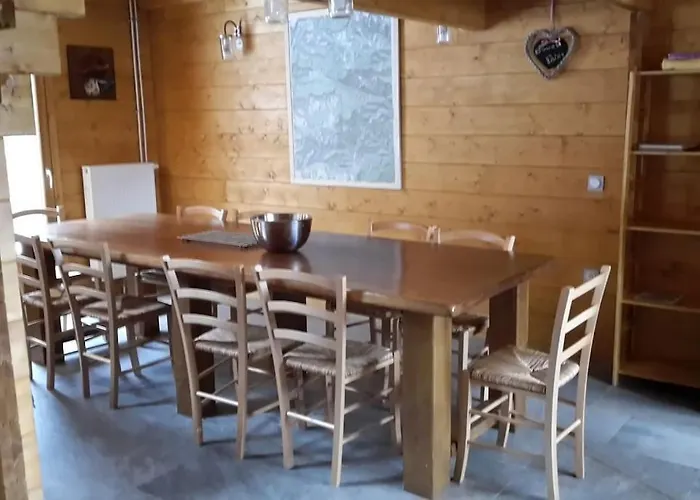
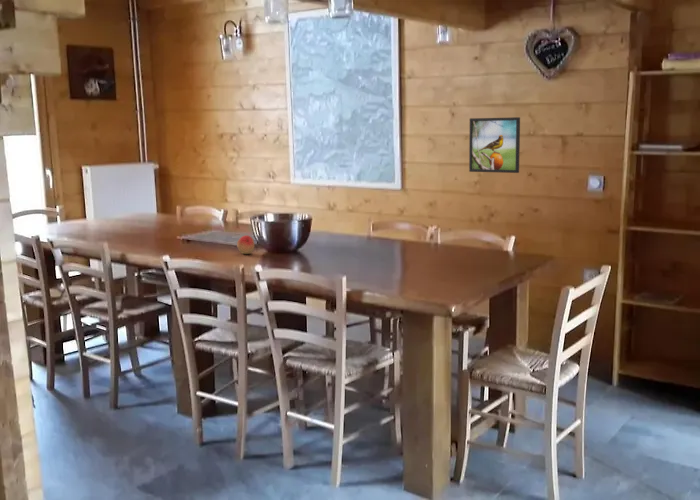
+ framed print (494, 145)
+ fruit (246, 244)
